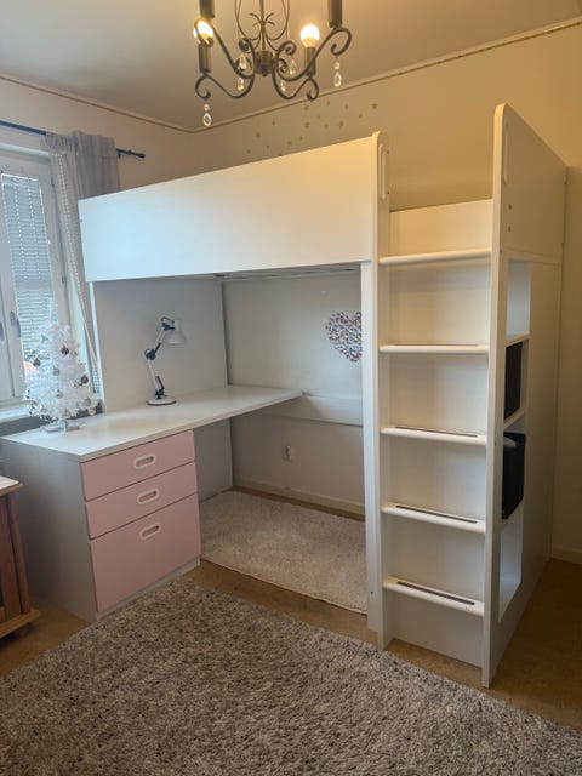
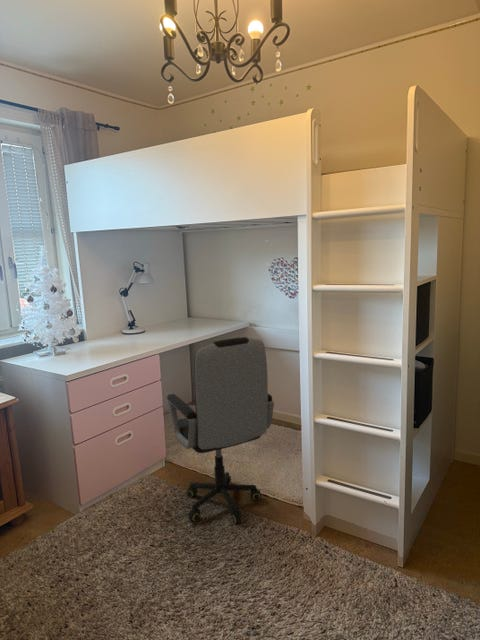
+ office chair (219, 422)
